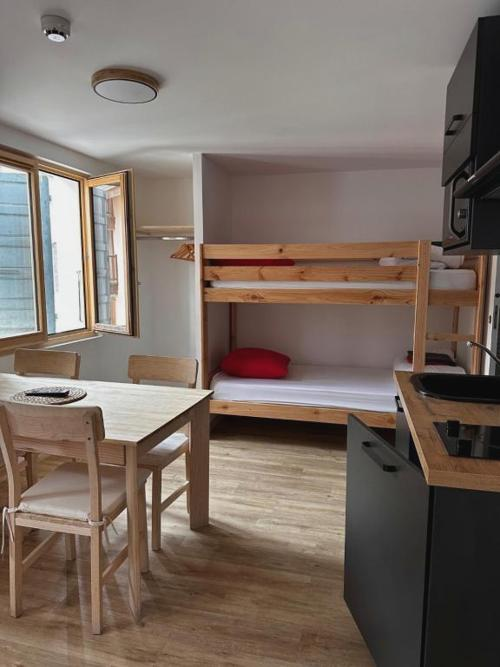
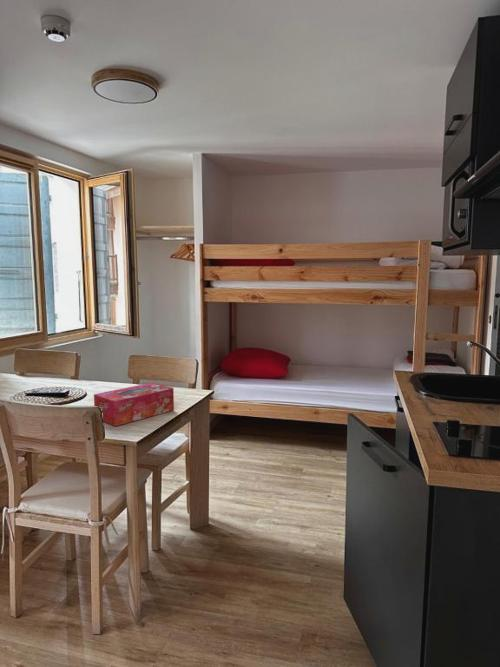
+ tissue box (135, 402)
